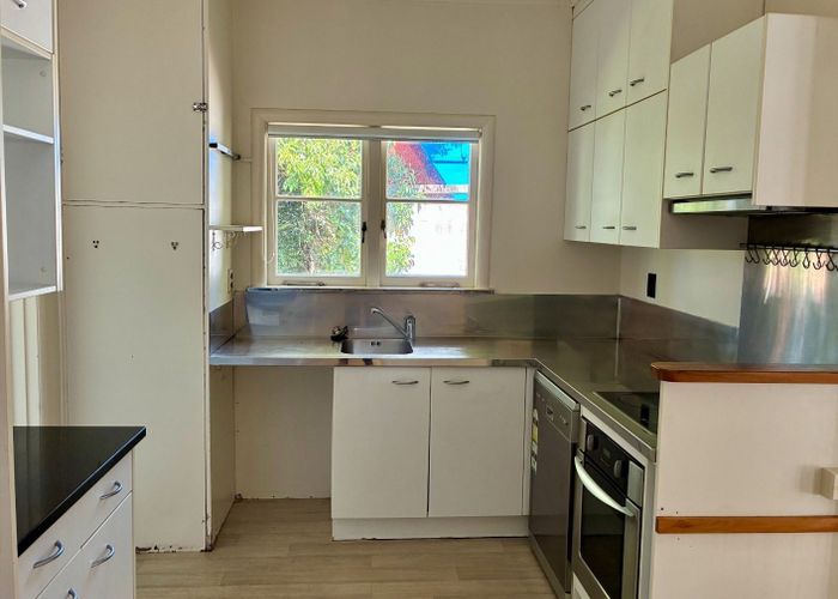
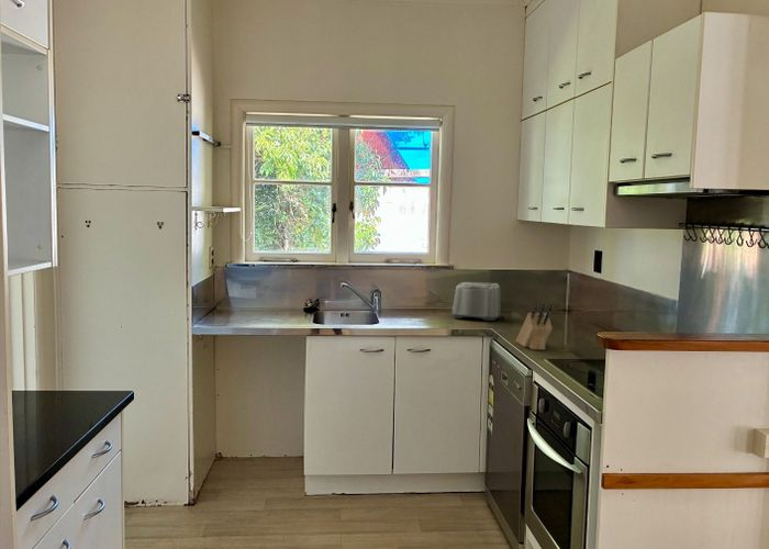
+ knife block (535, 323)
+ toaster (479, 301)
